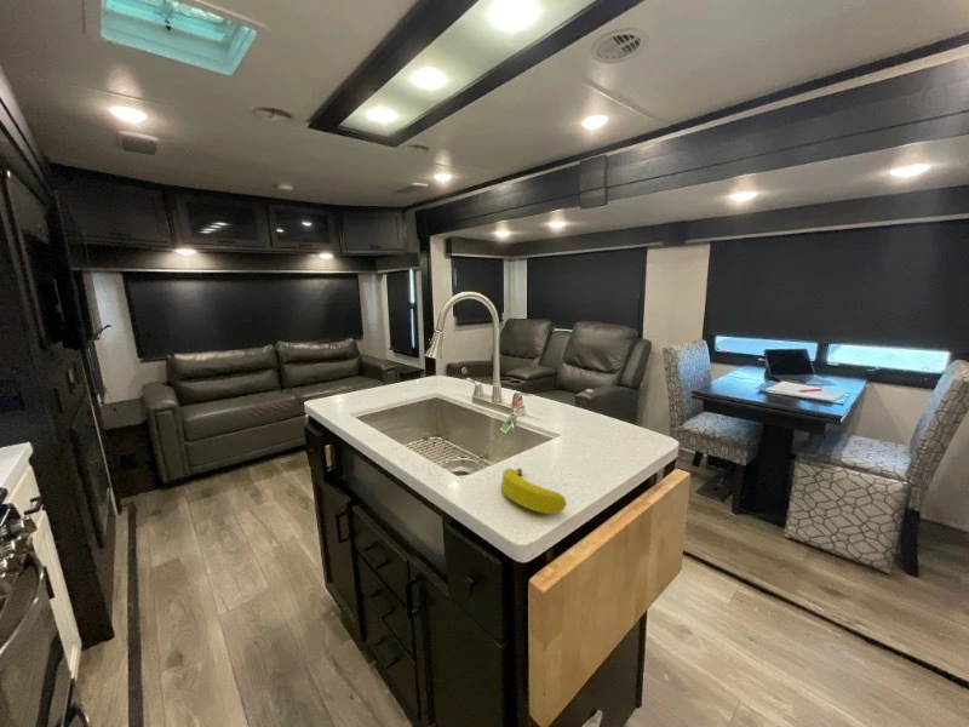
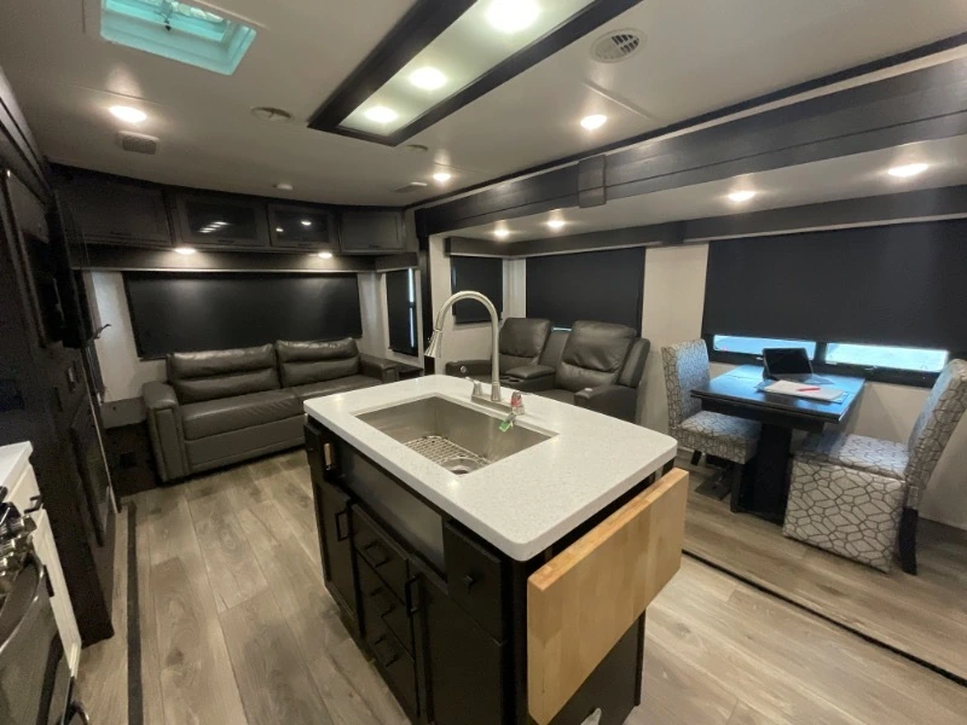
- fruit (534, 485)
